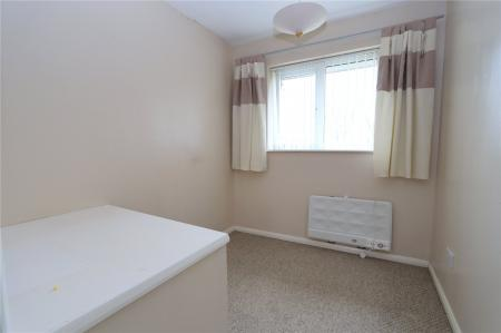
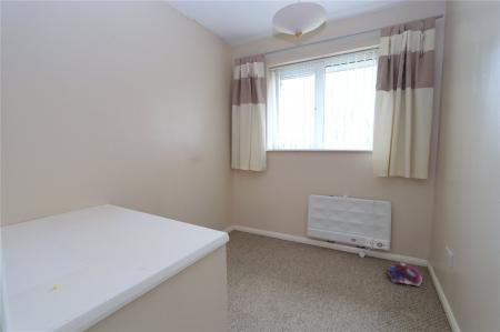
+ plush toy (403, 272)
